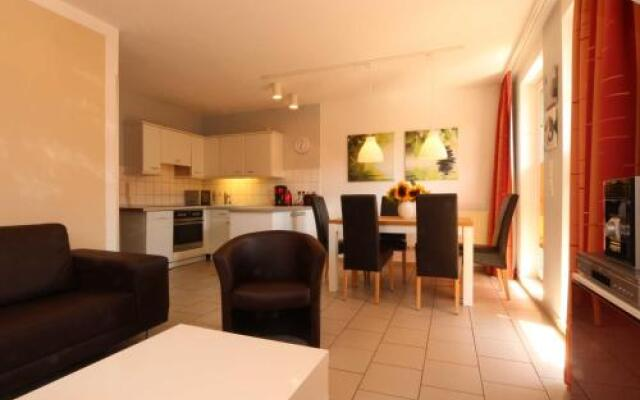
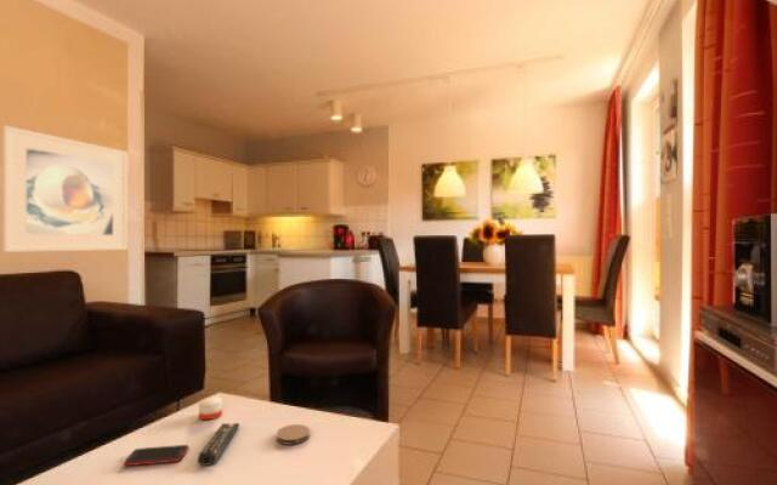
+ coaster (293, 433)
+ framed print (73, 195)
+ remote control (220, 440)
+ candle (210, 400)
+ cell phone (157, 455)
